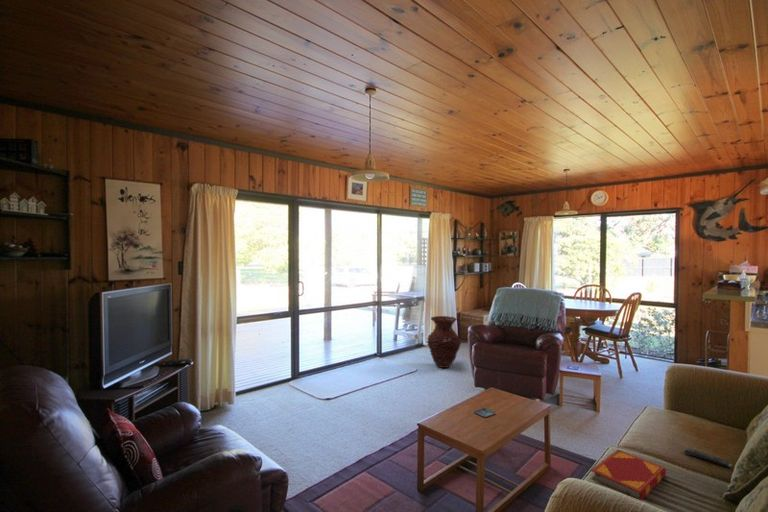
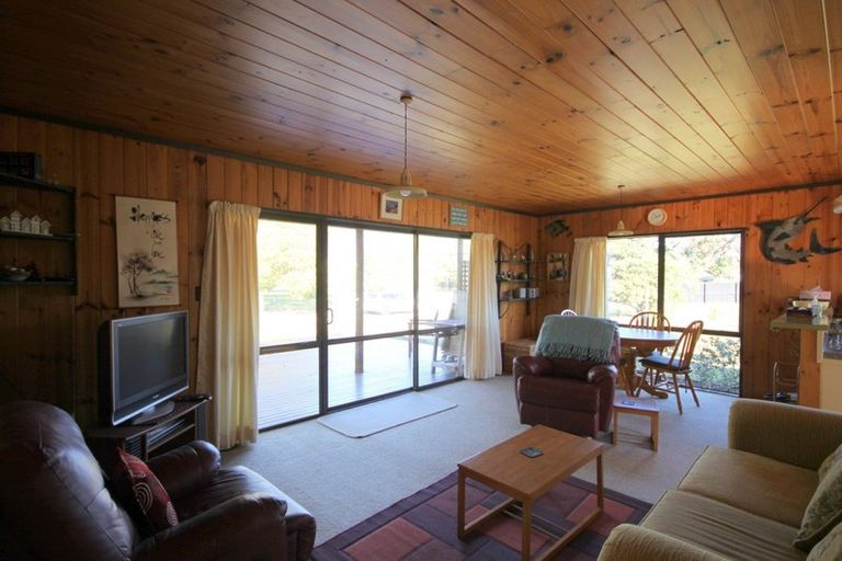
- vase (443, 342)
- remote control (707, 457)
- hardback book (628, 473)
